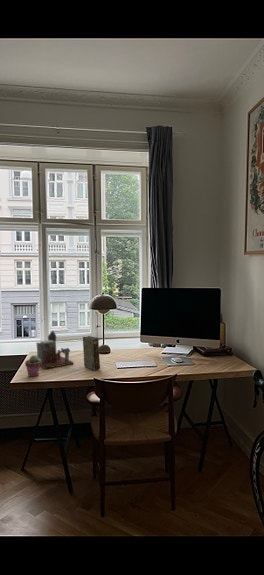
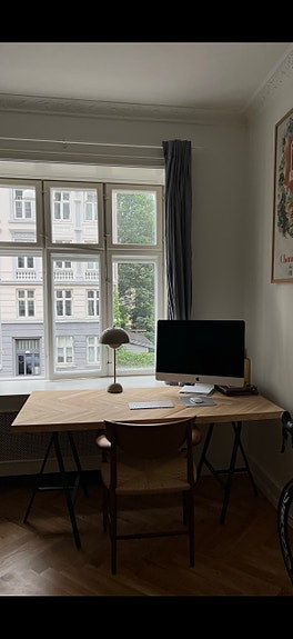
- desk organizer (51, 346)
- book (91, 352)
- potted succulent (33, 365)
